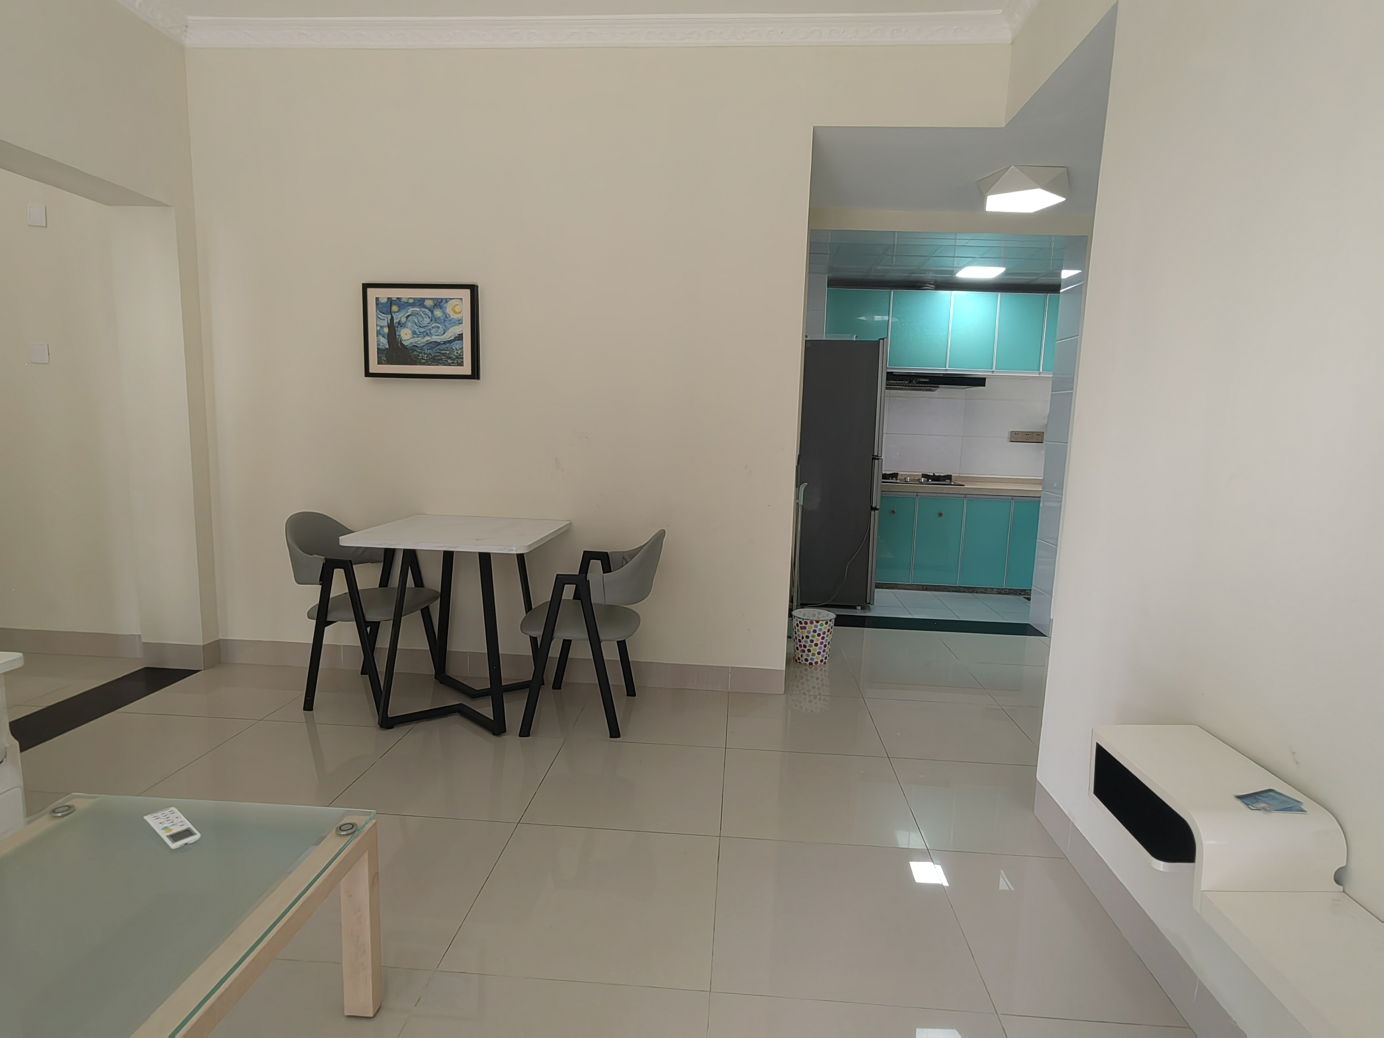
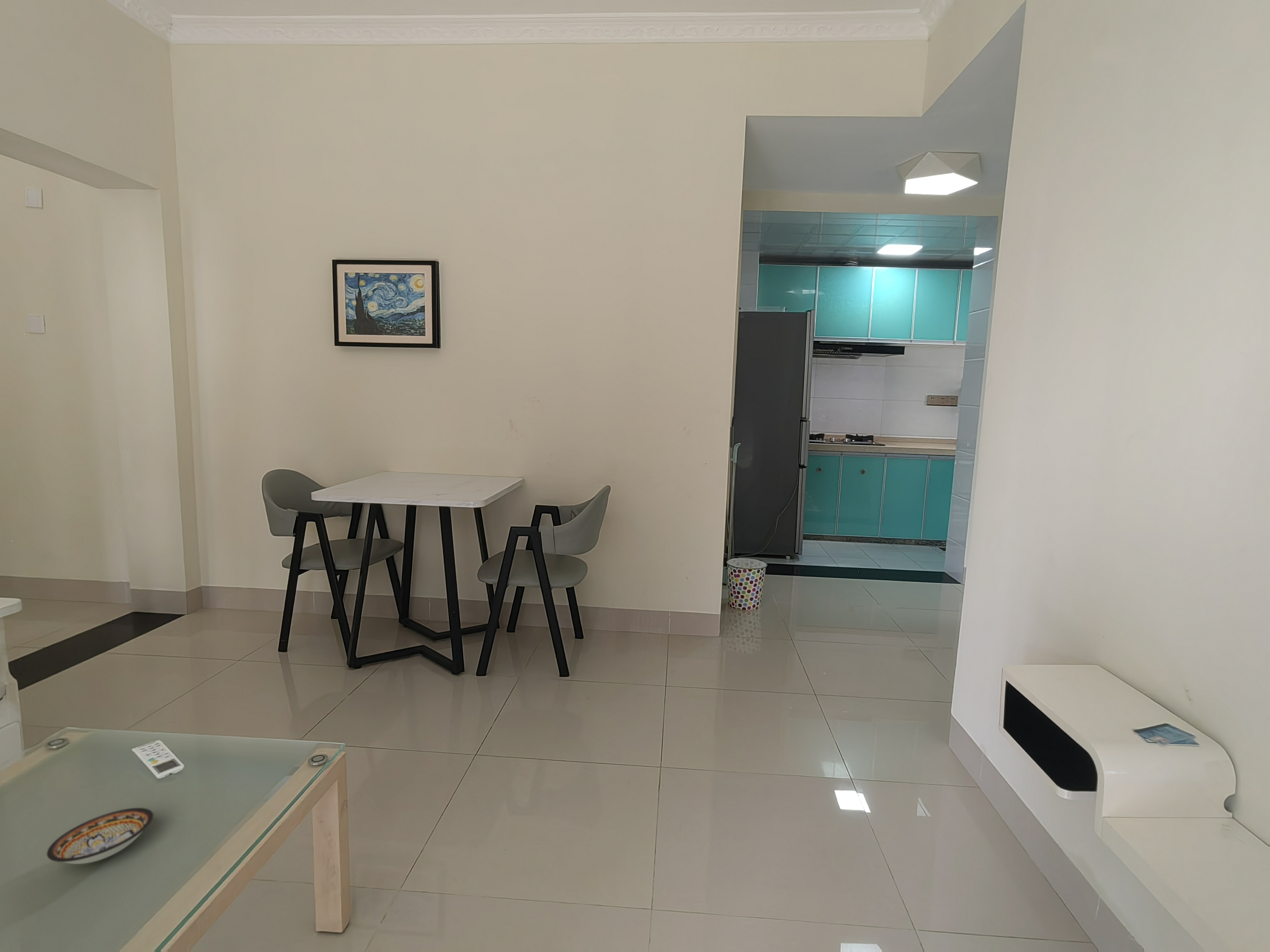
+ ceramic bowl (103, 843)
